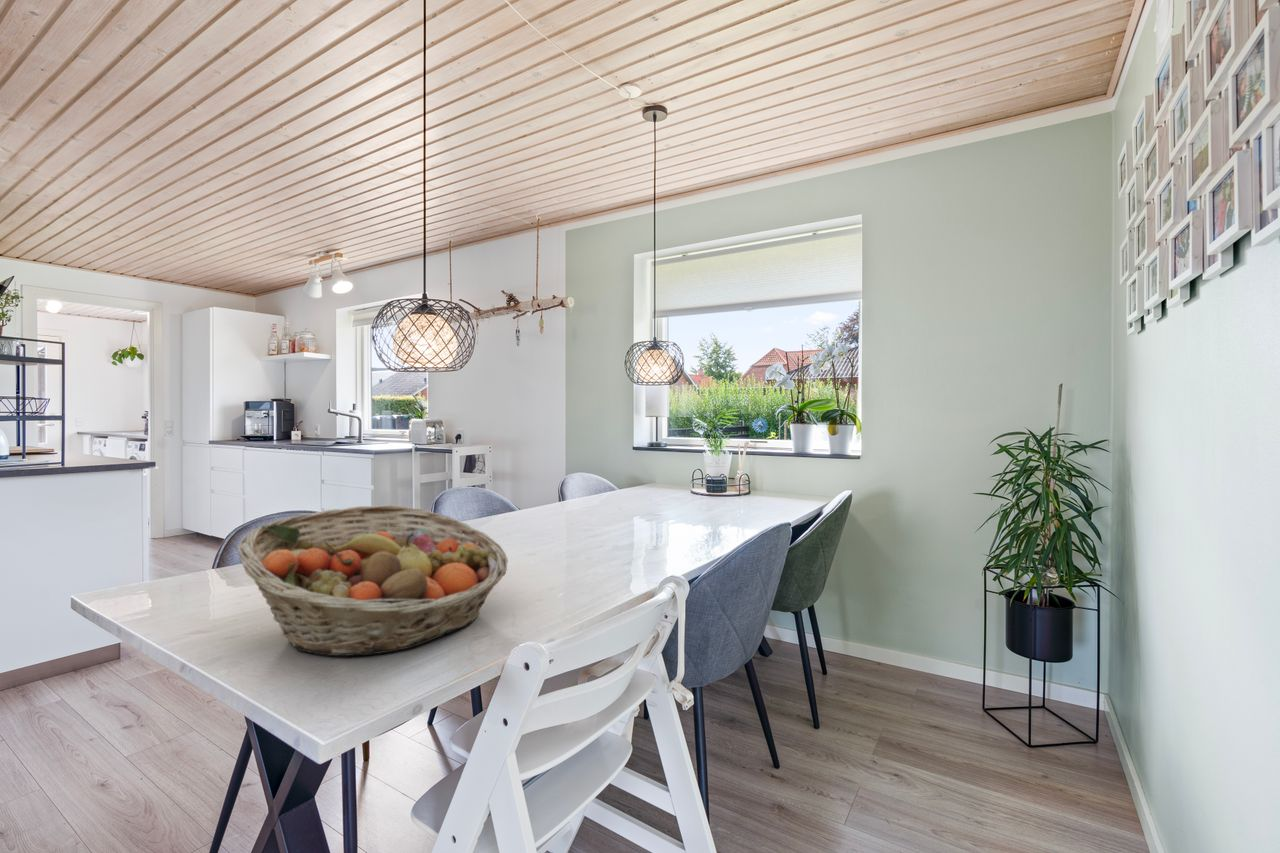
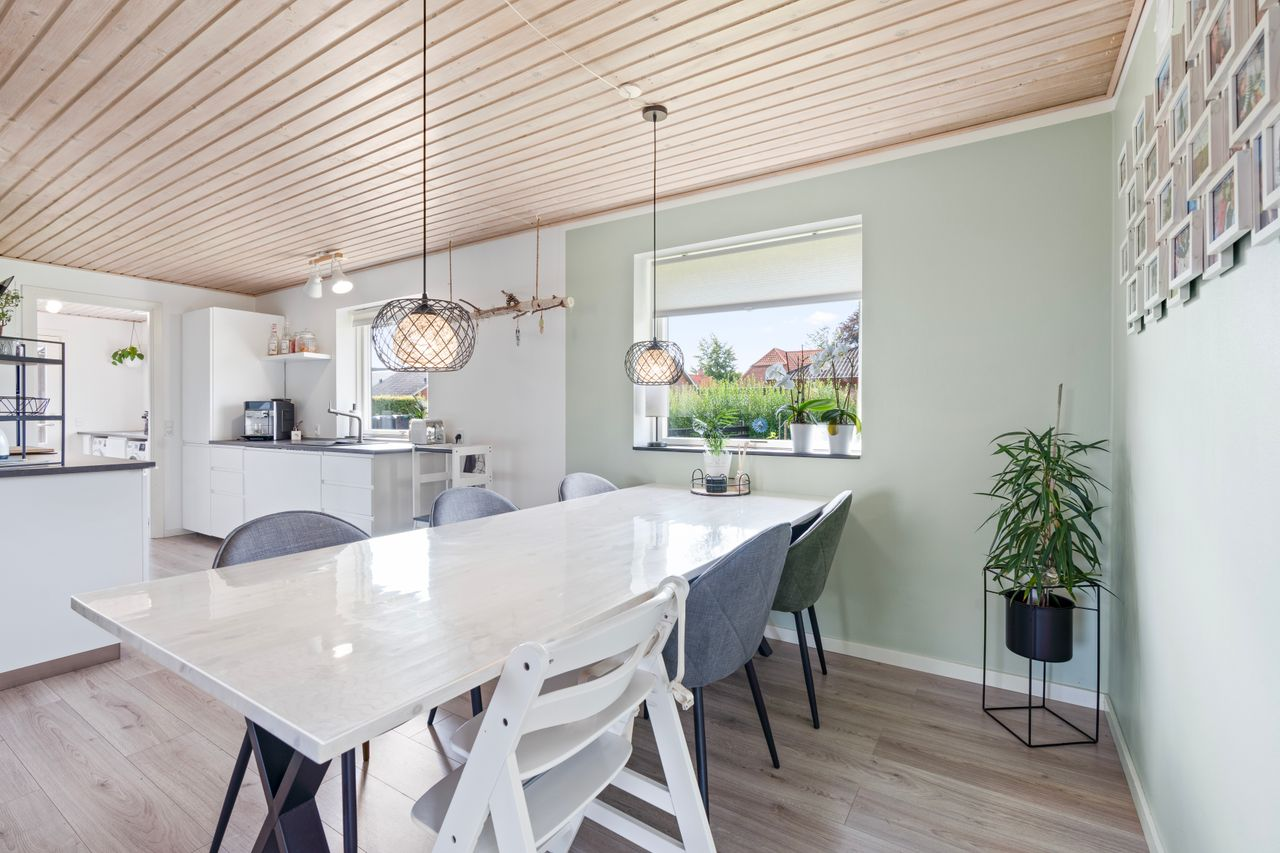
- fruit basket (385, 570)
